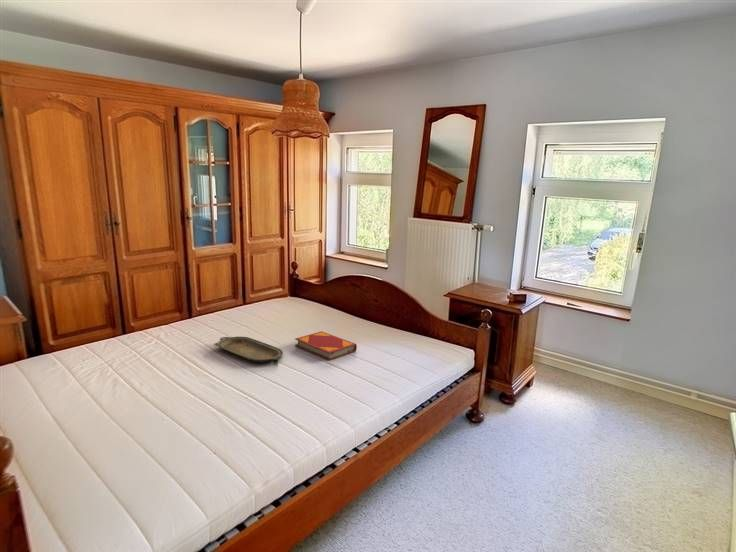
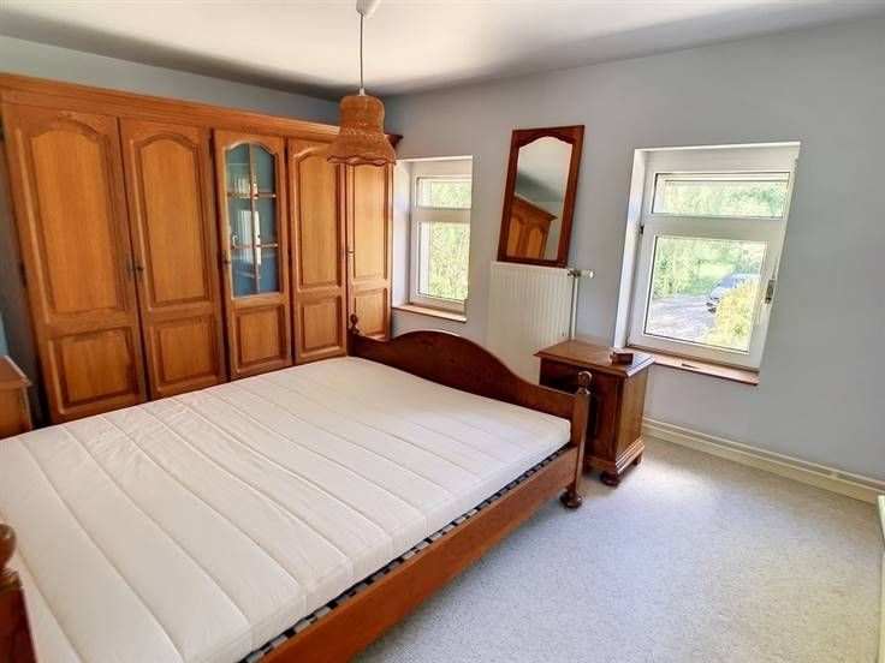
- hardback book (325, 344)
- serving tray (249, 349)
